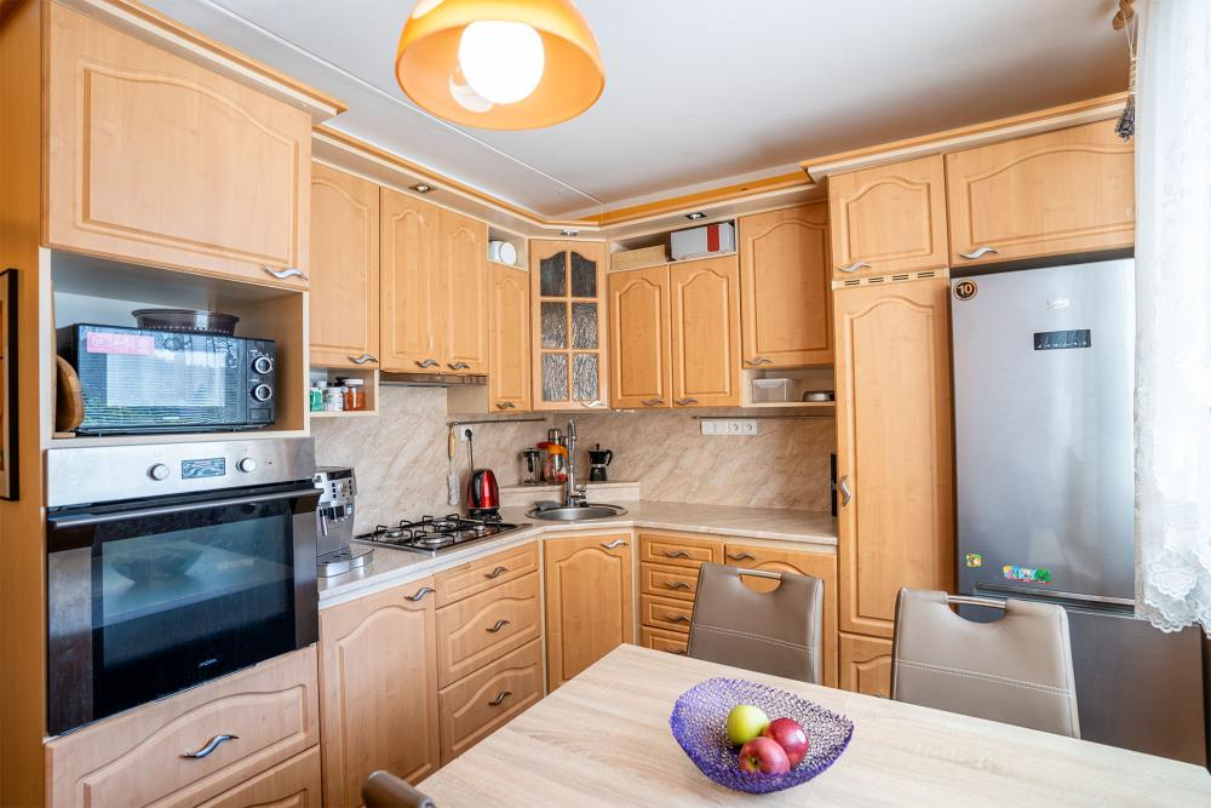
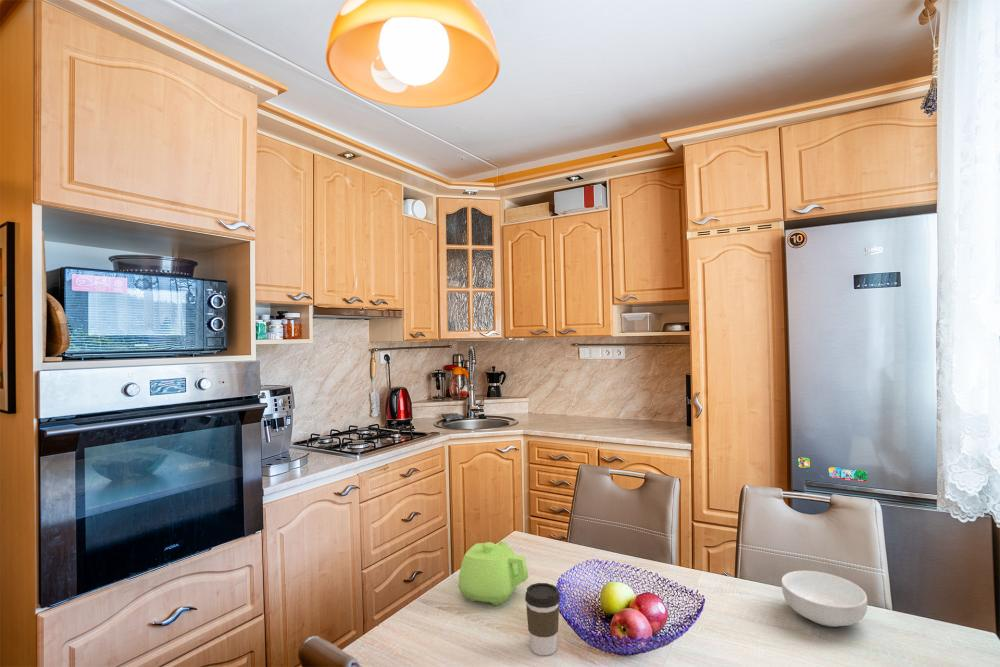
+ teapot (498, 566)
+ coffee cup (542, 618)
+ cereal bowl (823, 601)
